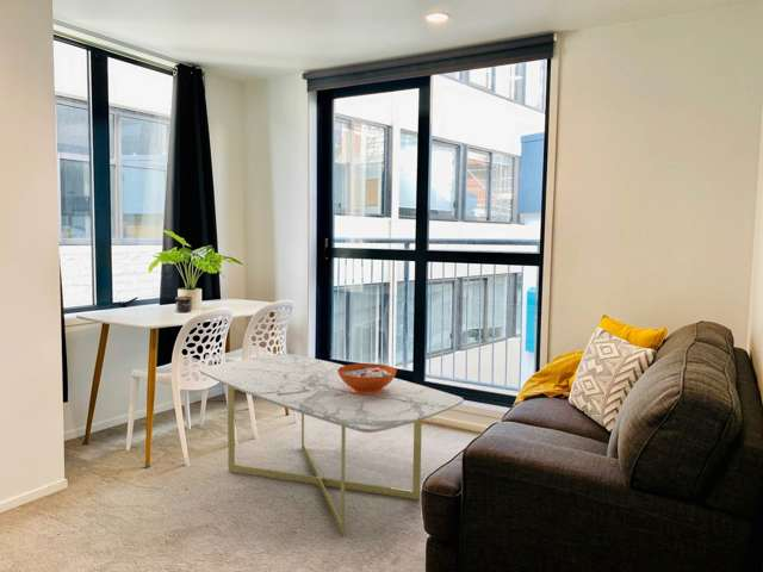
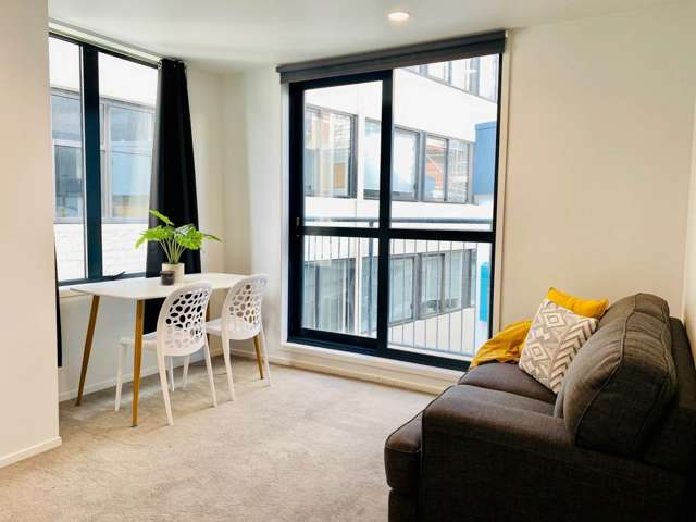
- decorative bowl (366, 379)
- coffee table (322, 419)
